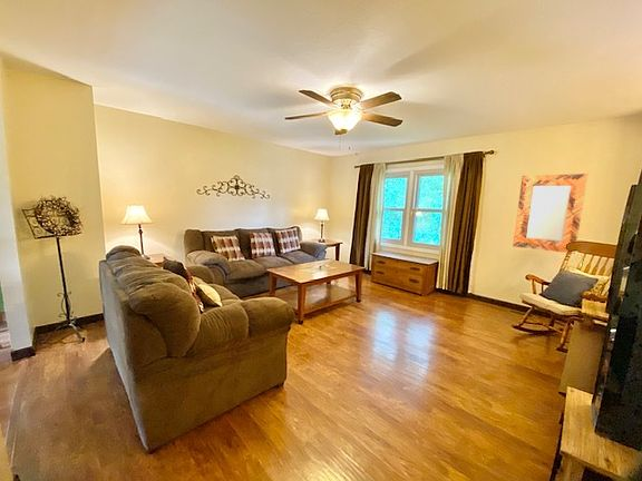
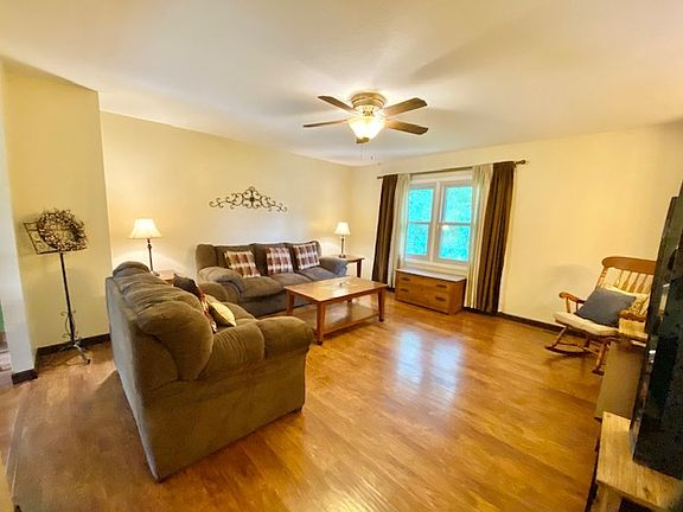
- home mirror (547, 213)
